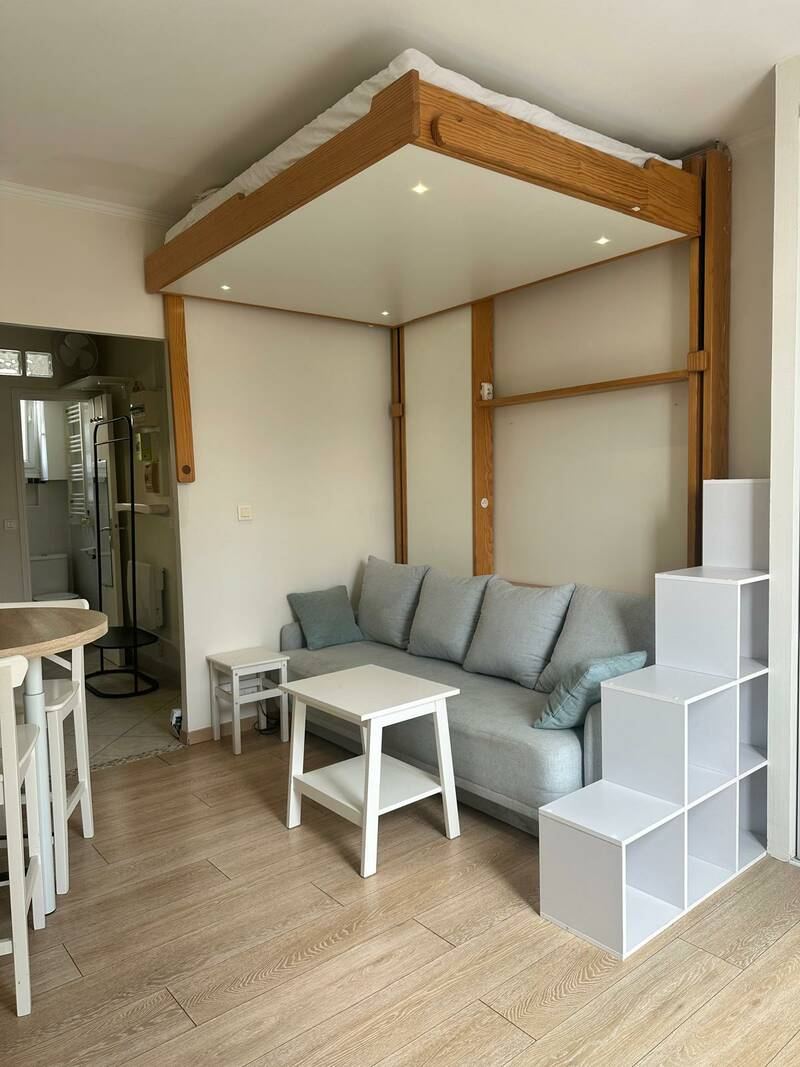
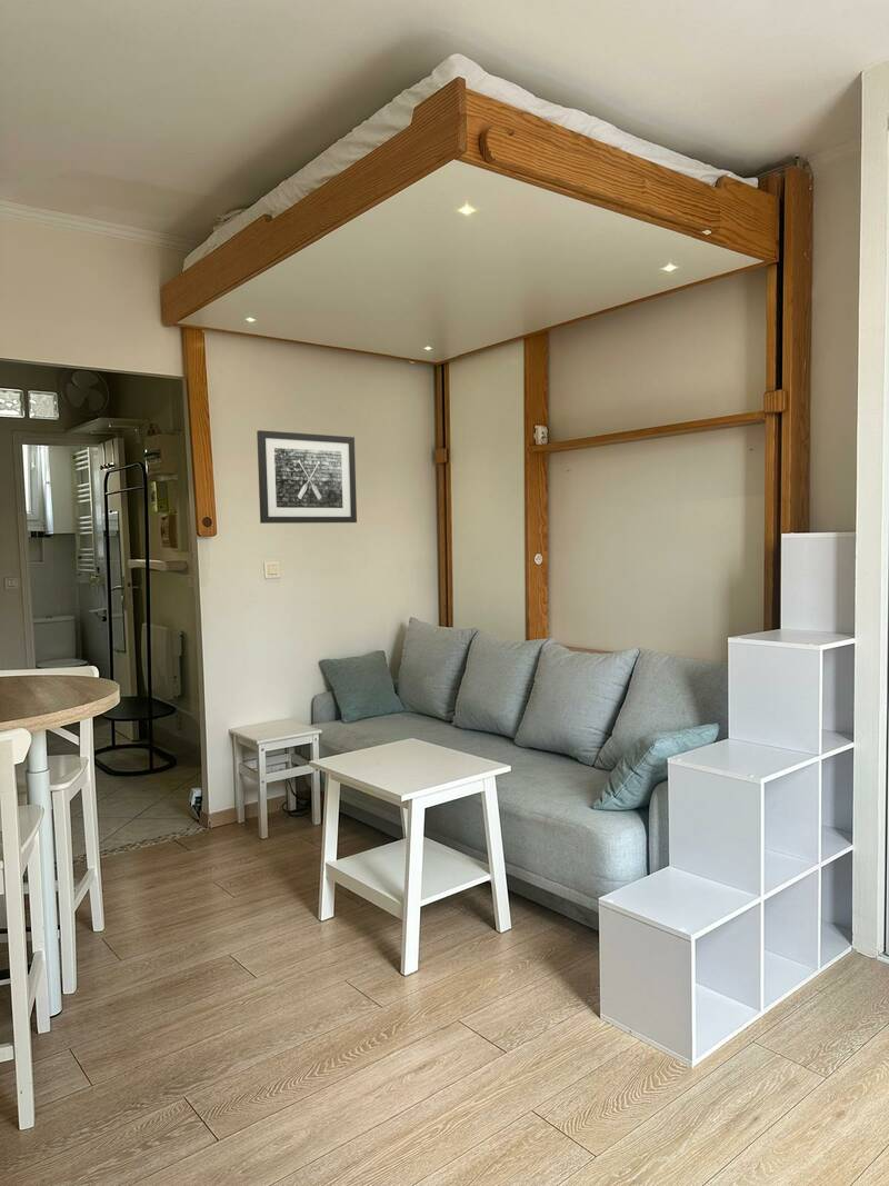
+ wall art (309, 478)
